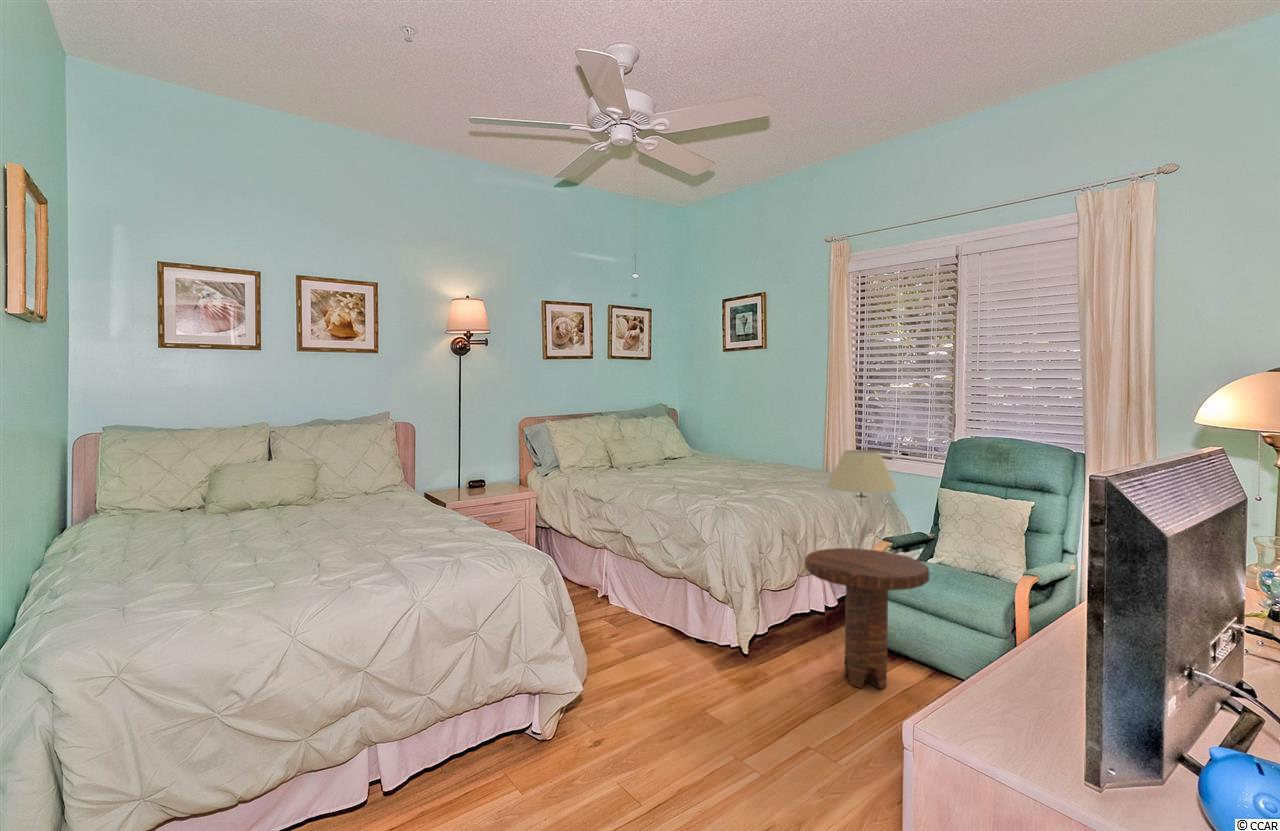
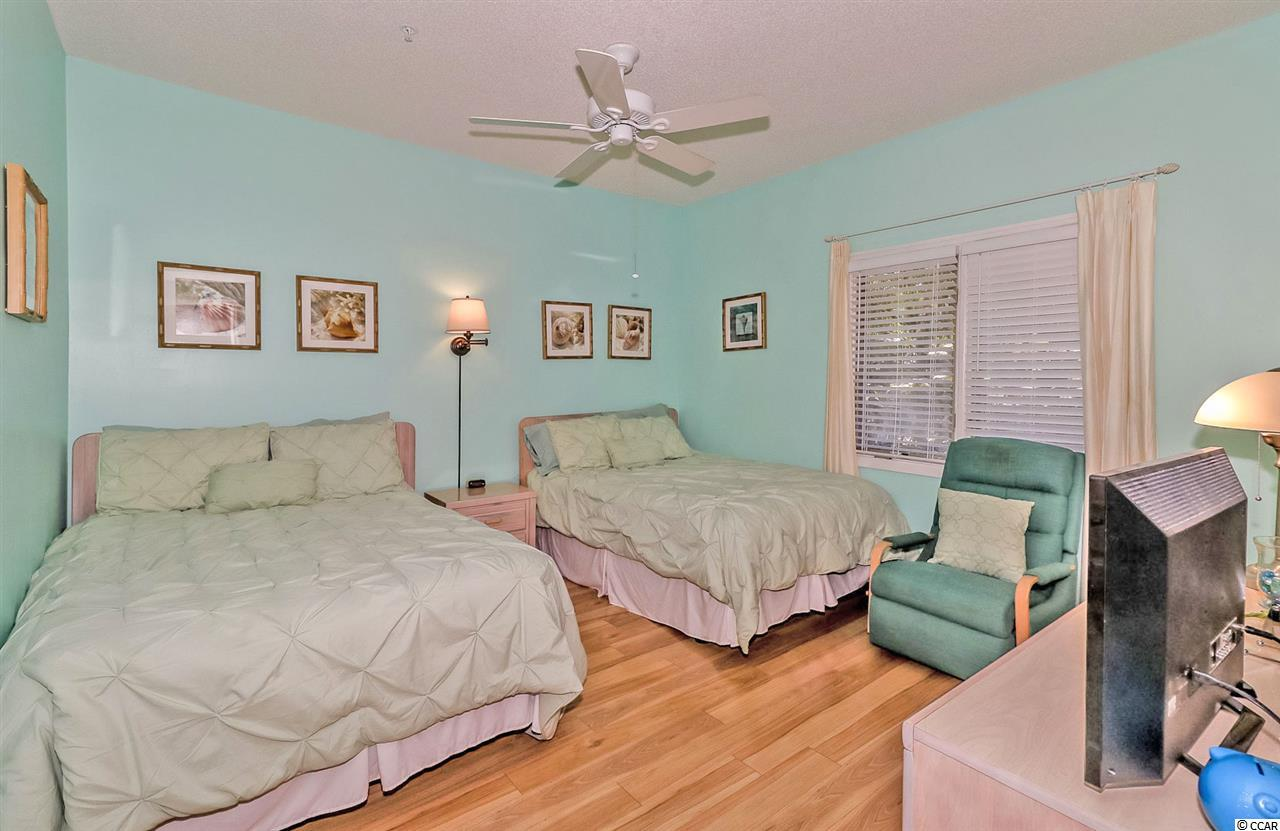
- table lamp (861, 503)
- side table (864, 621)
